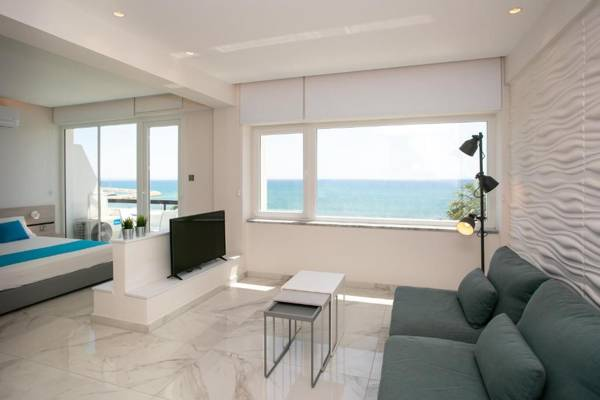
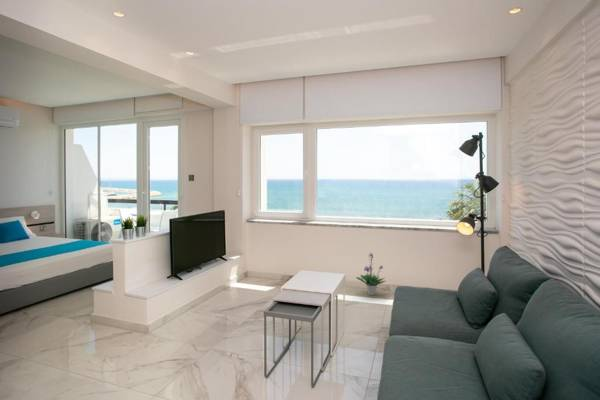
+ potted plant (371, 273)
